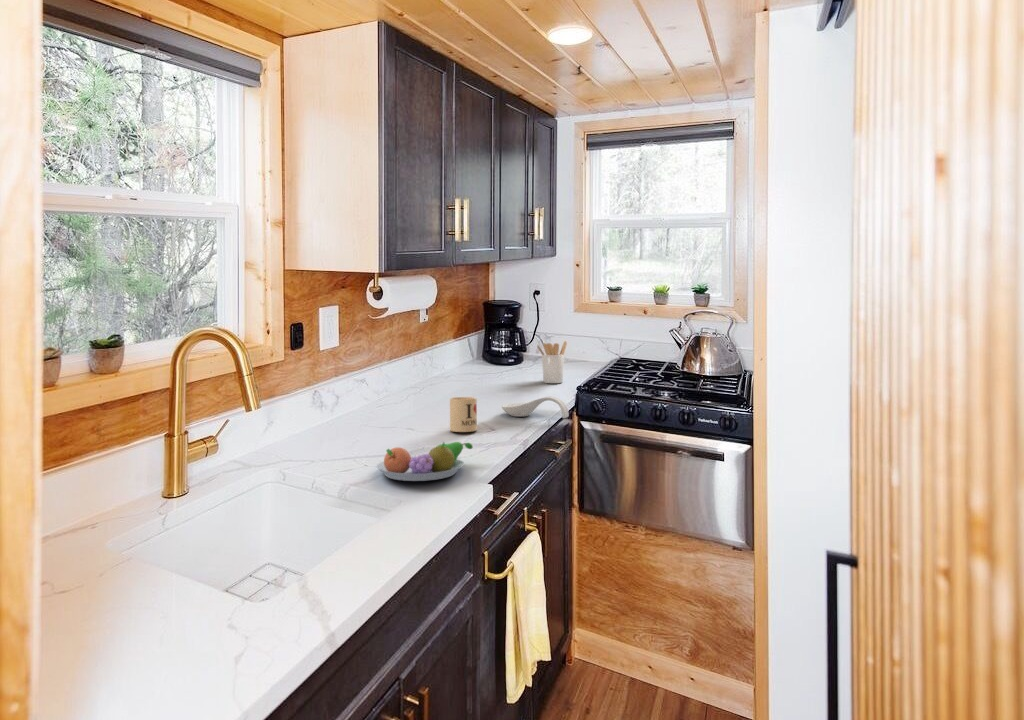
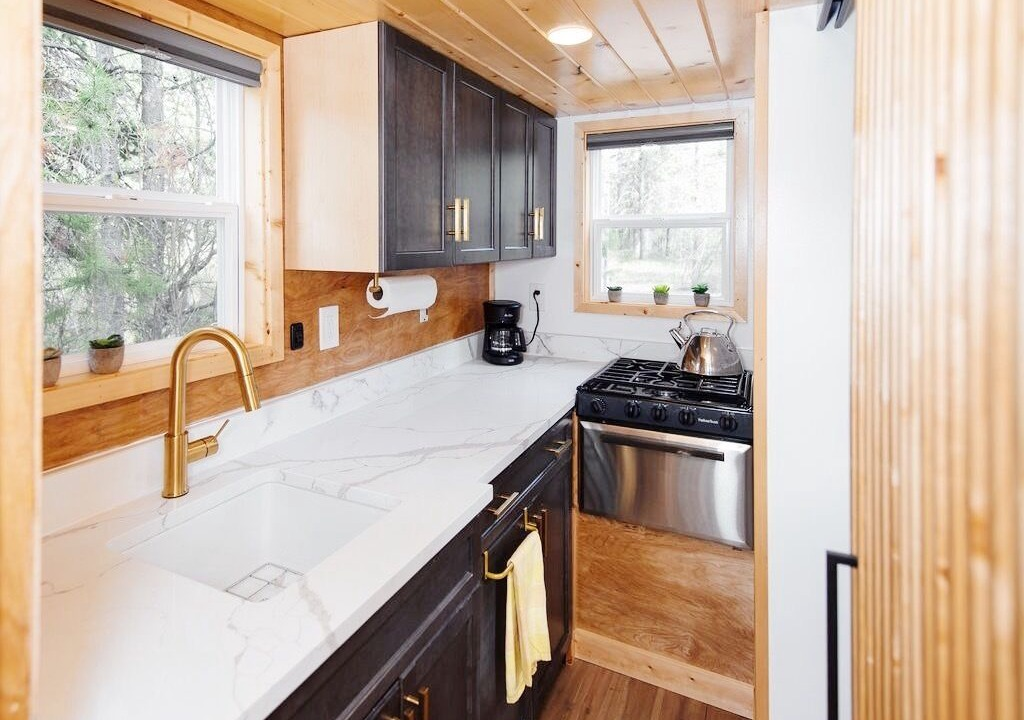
- spoon rest (534, 406)
- utensil holder (552, 362)
- mug (465, 413)
- fruit bowl (424, 455)
